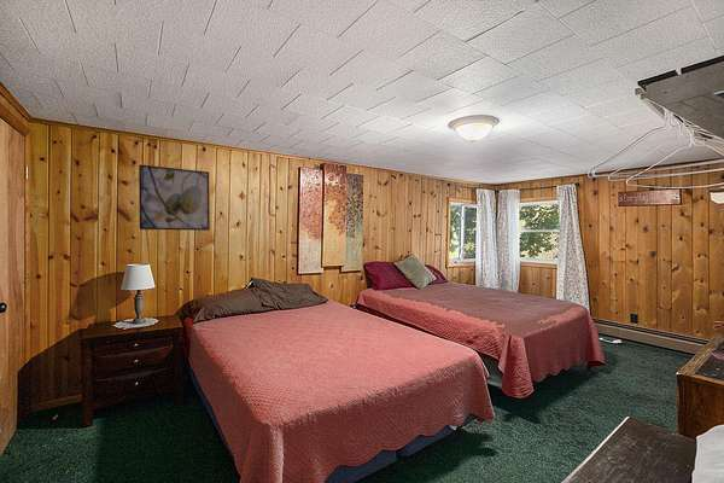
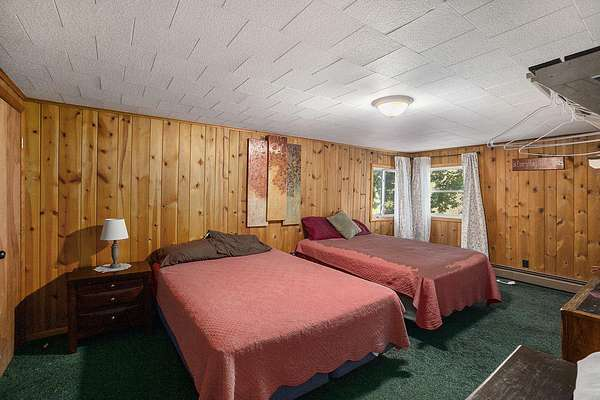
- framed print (175, 199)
